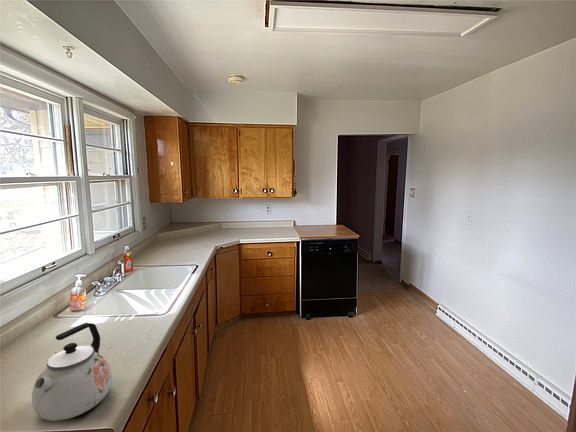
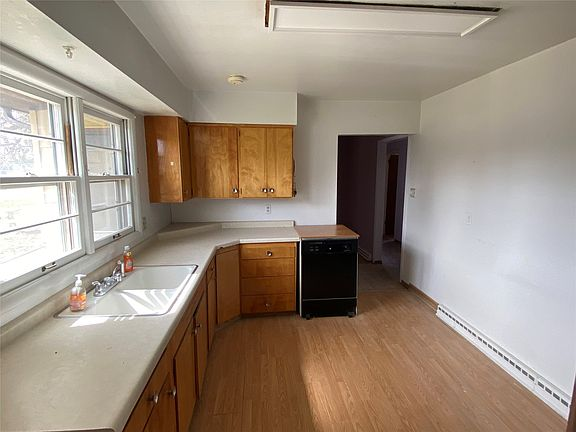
- kettle (71, 367)
